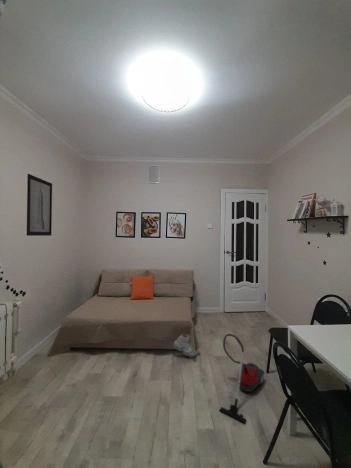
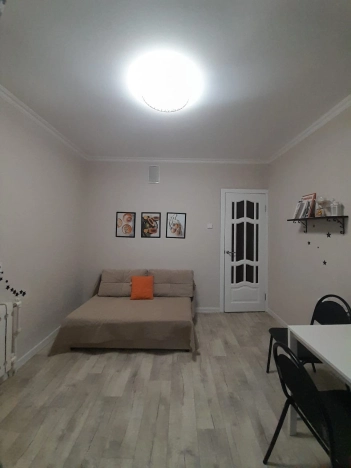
- wall art (40, 207)
- sneaker (185, 345)
- vacuum cleaner (238, 363)
